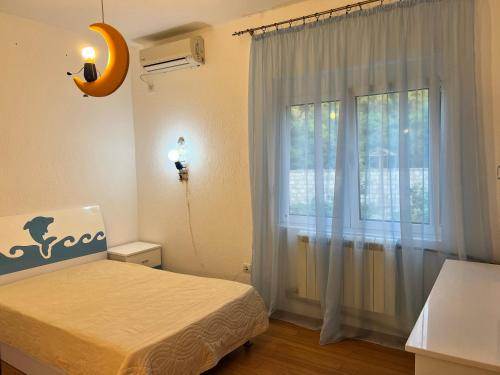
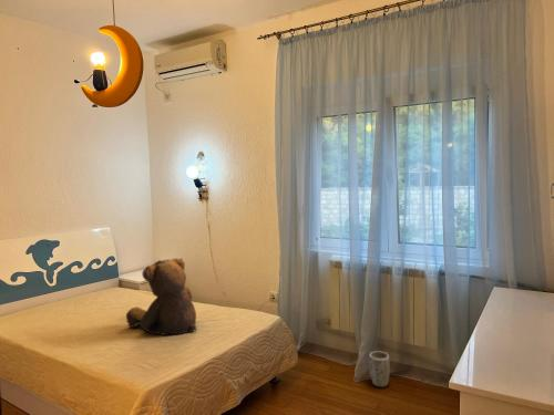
+ teddy bear (163, 292)
+ plant pot (379, 369)
